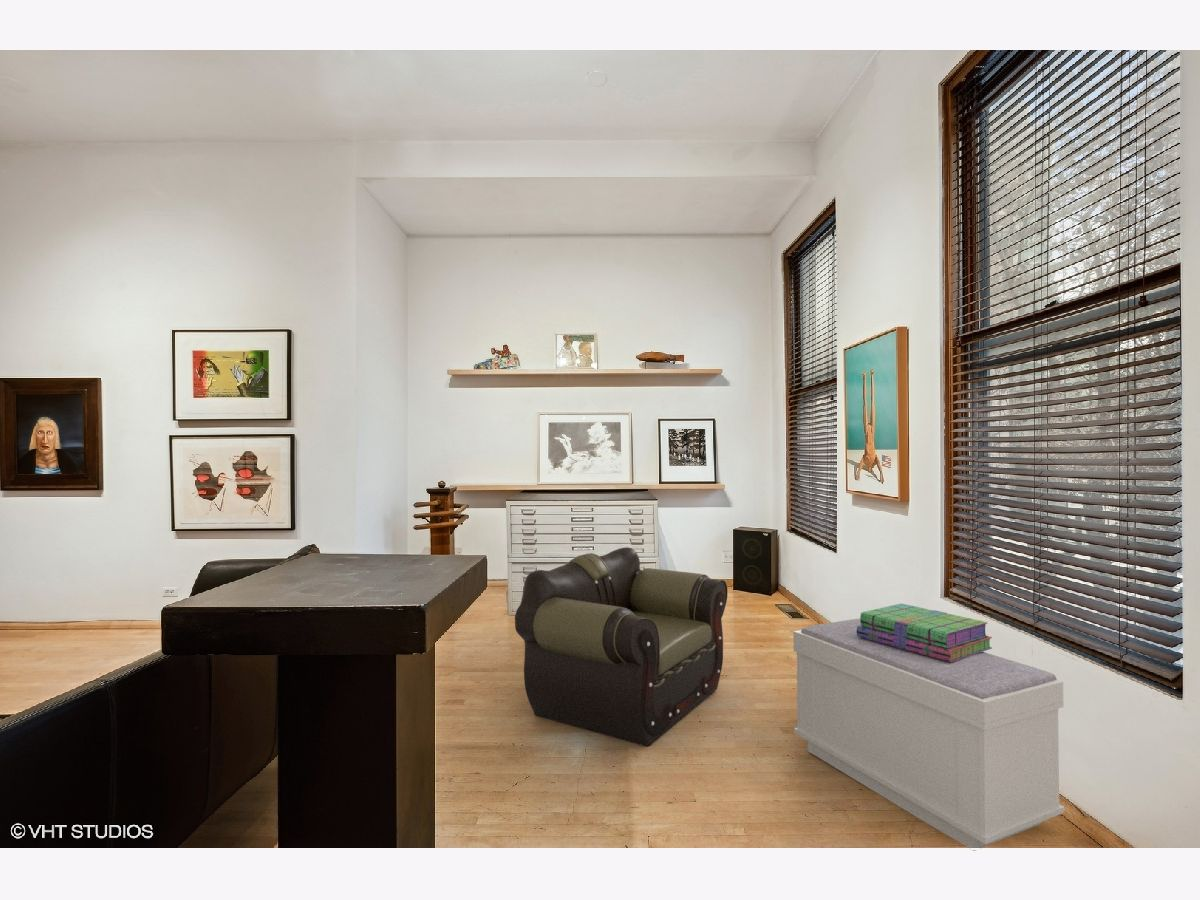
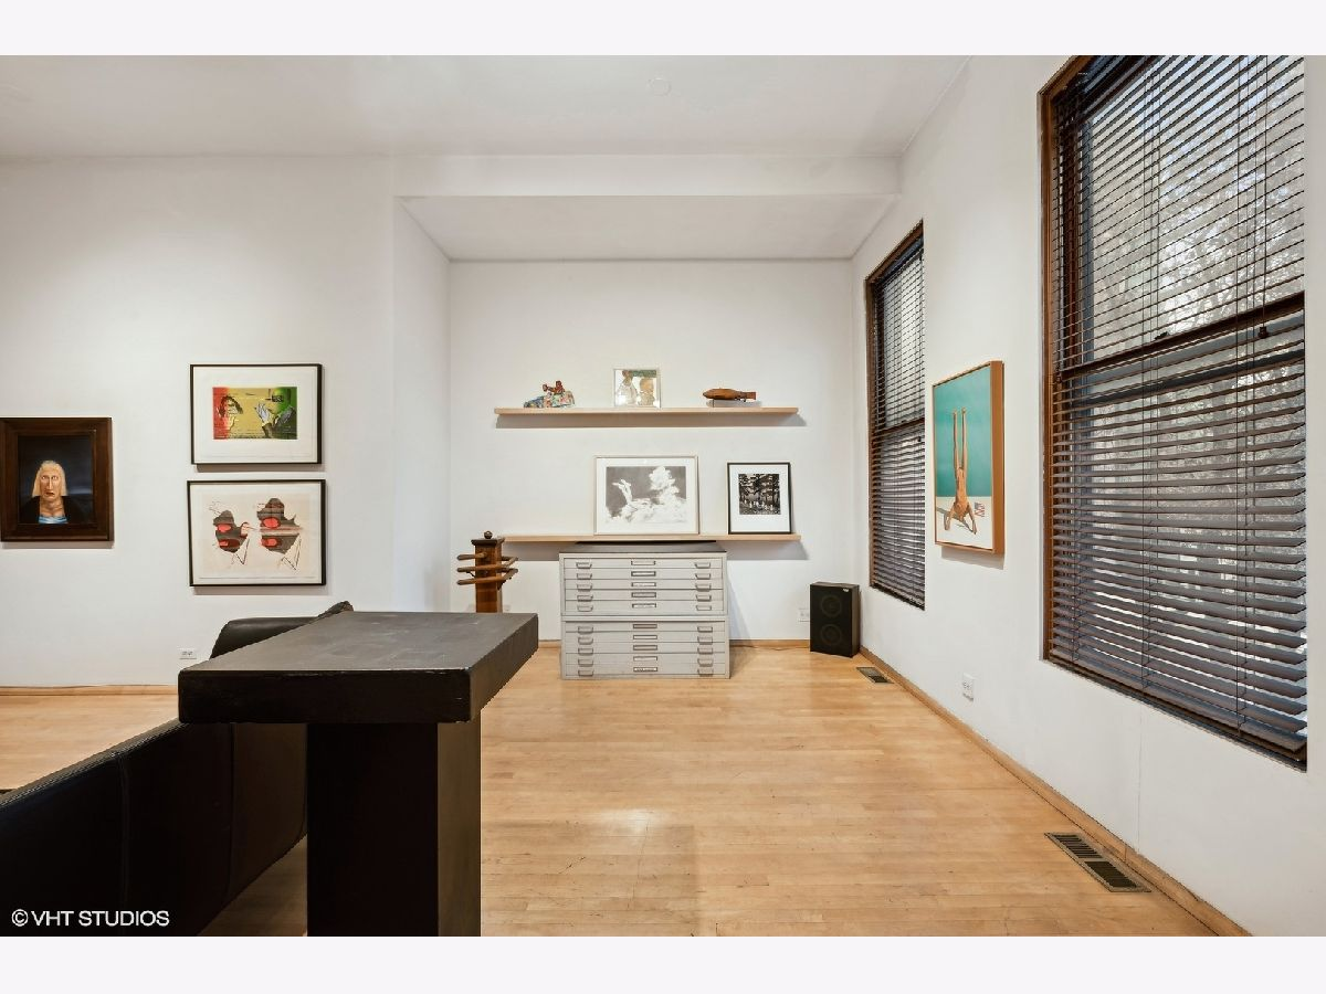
- bench (912, 713)
- stack of books (922, 629)
- armchair (622, 629)
